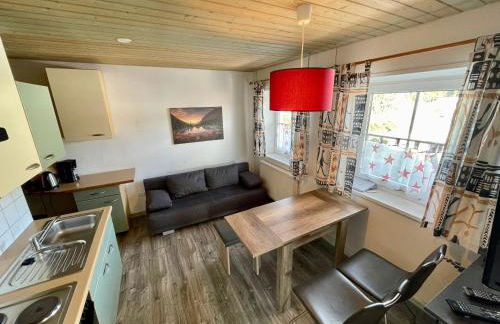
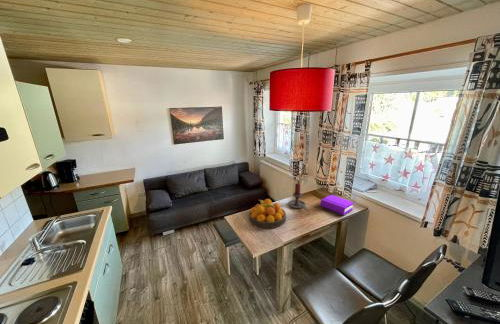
+ book (336, 204)
+ fruit bowl (267, 210)
+ candle holder (299, 195)
